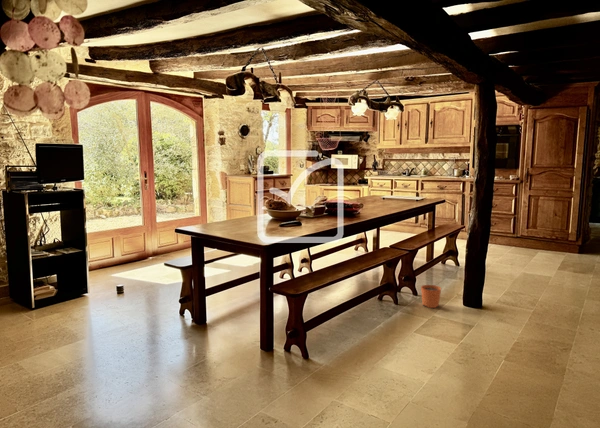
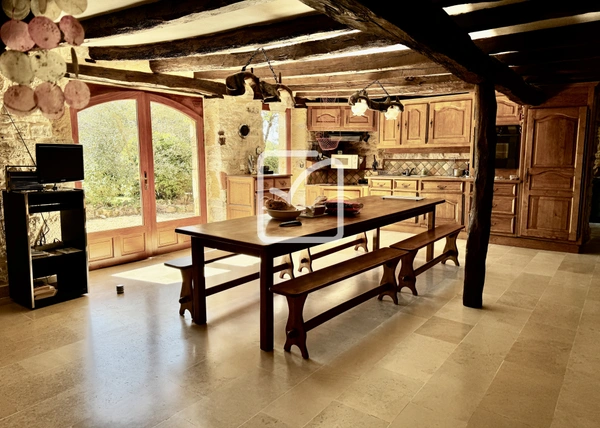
- plant pot (431, 291)
